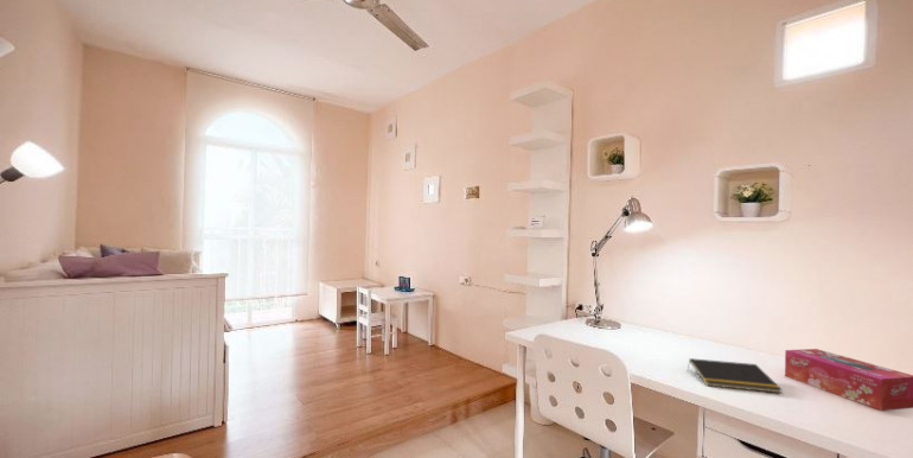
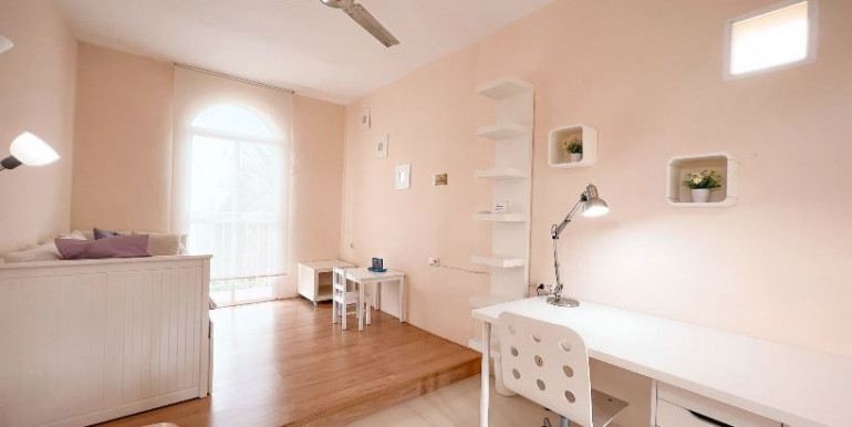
- tissue box (844, 376)
- notepad (732, 374)
